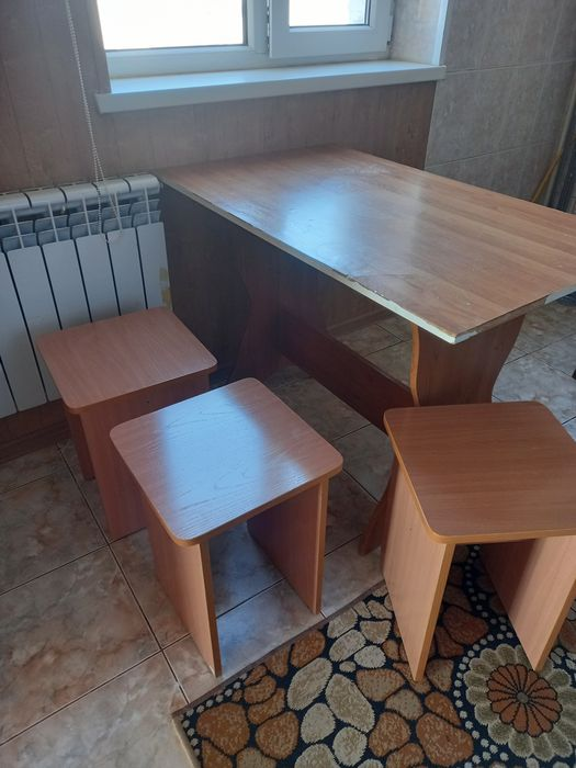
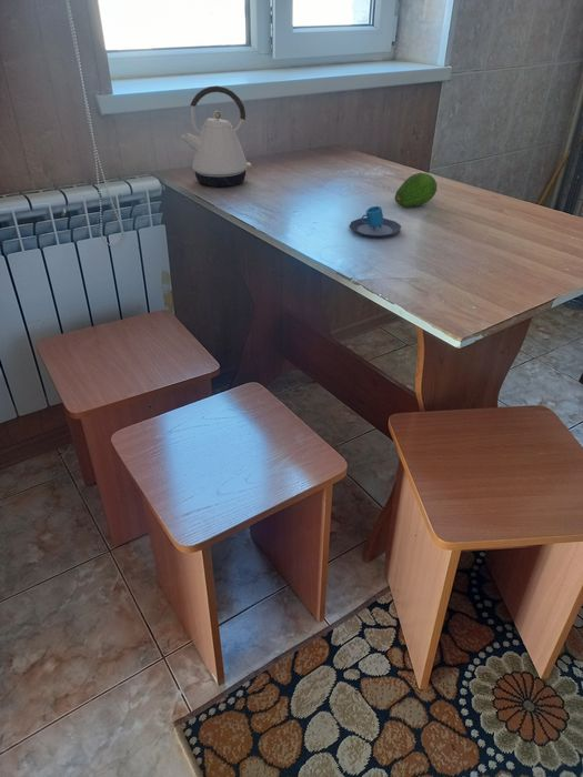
+ fruit (415, 189)
+ mug (375, 219)
+ kettle (215, 135)
